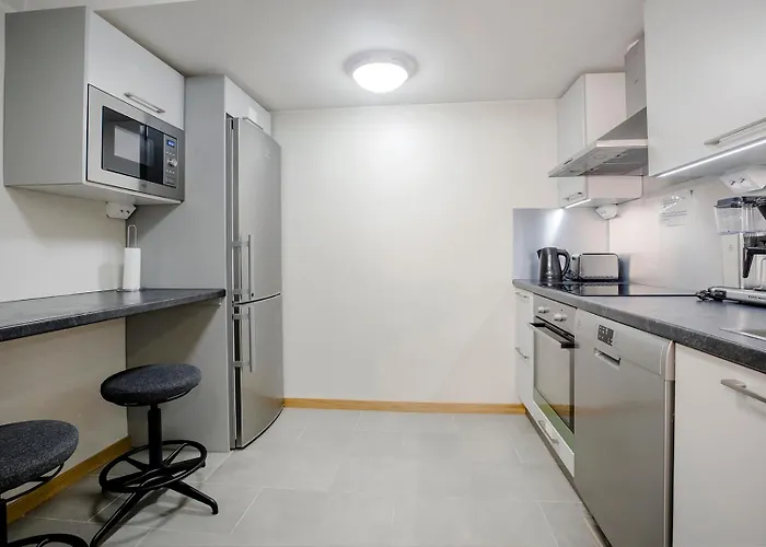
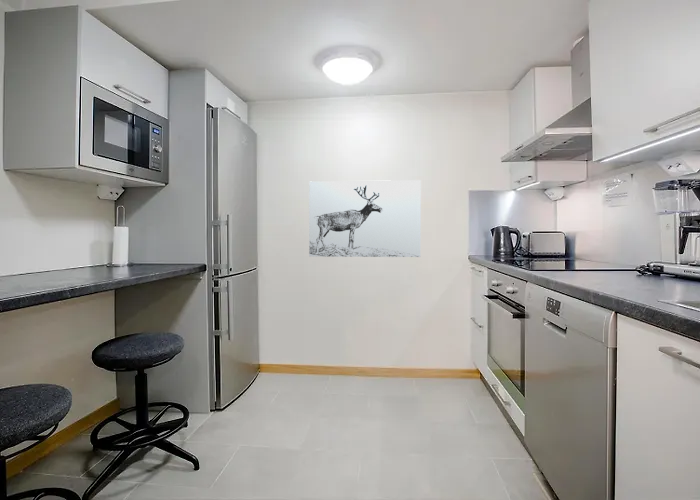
+ wall art (364, 219)
